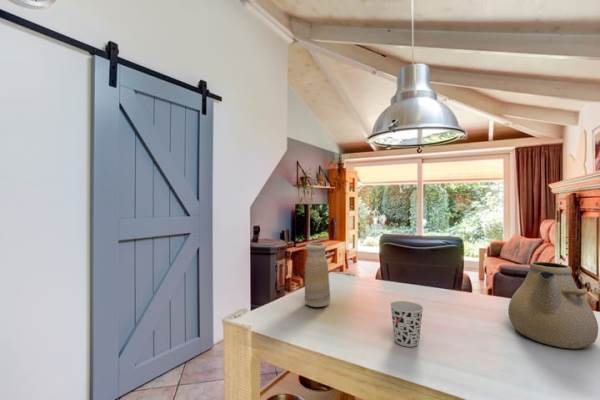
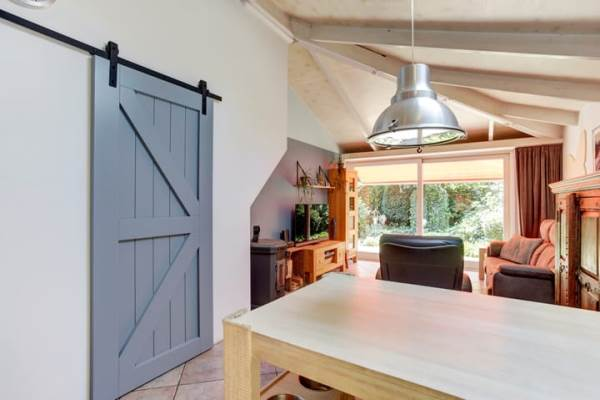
- teapot (548, 298)
- cup (406, 323)
- vase (317, 274)
